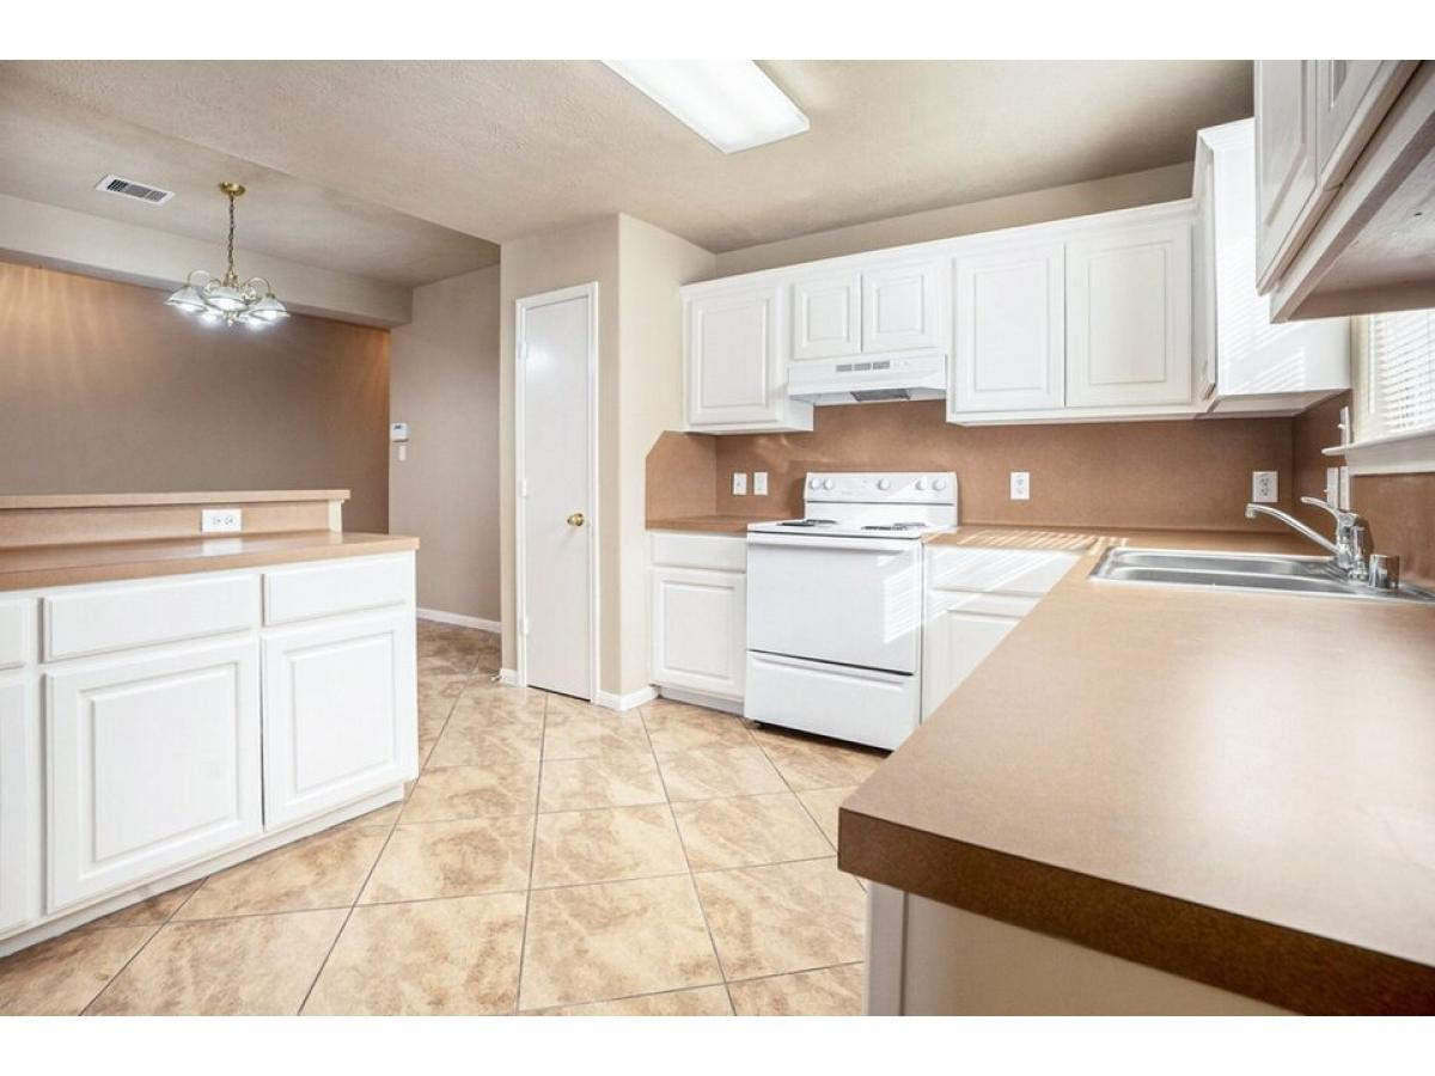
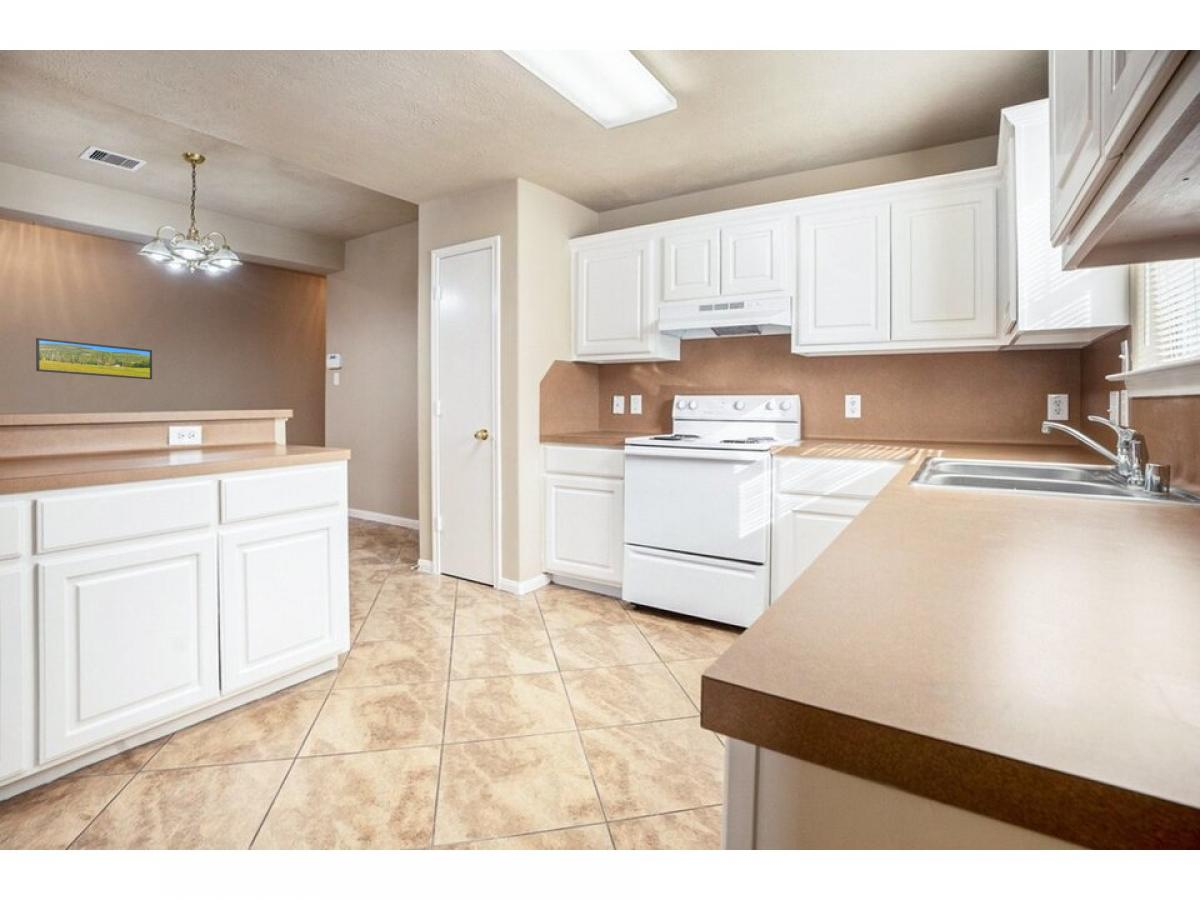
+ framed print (97, 360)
